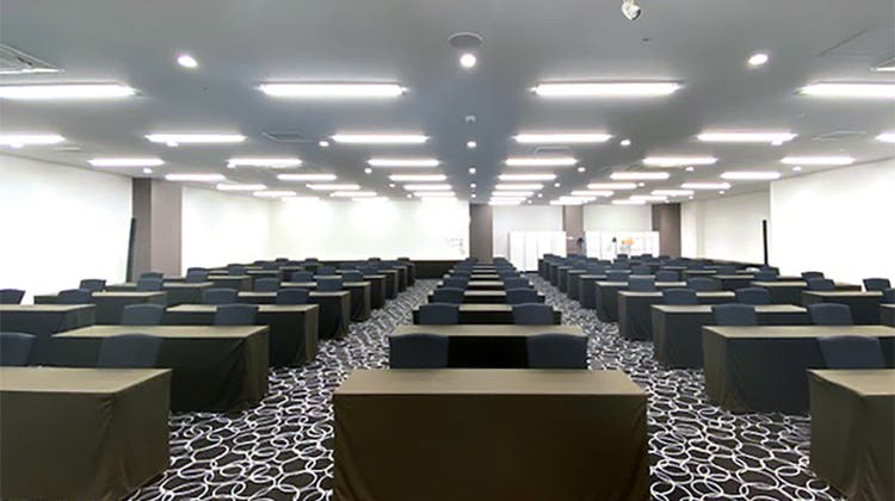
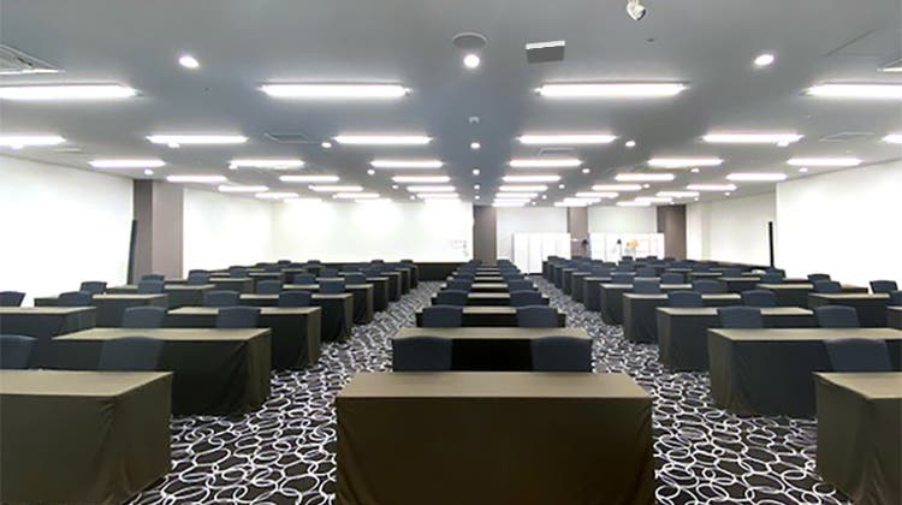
+ ceiling vent (545, 50)
